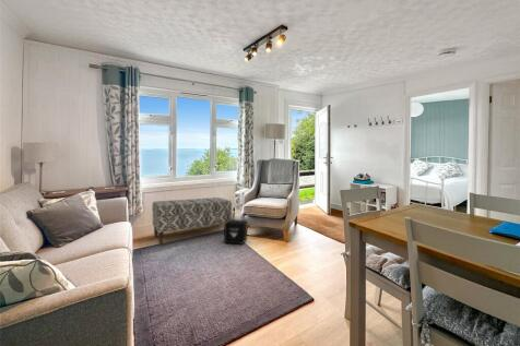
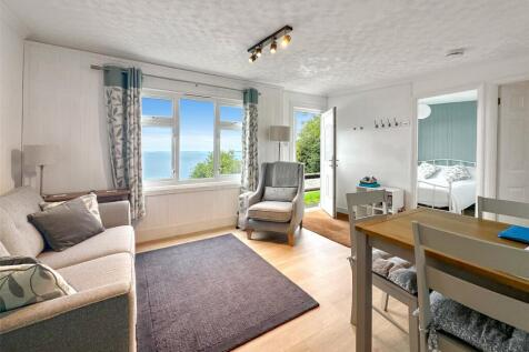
- bench (192, 217)
- air purifier (235, 231)
